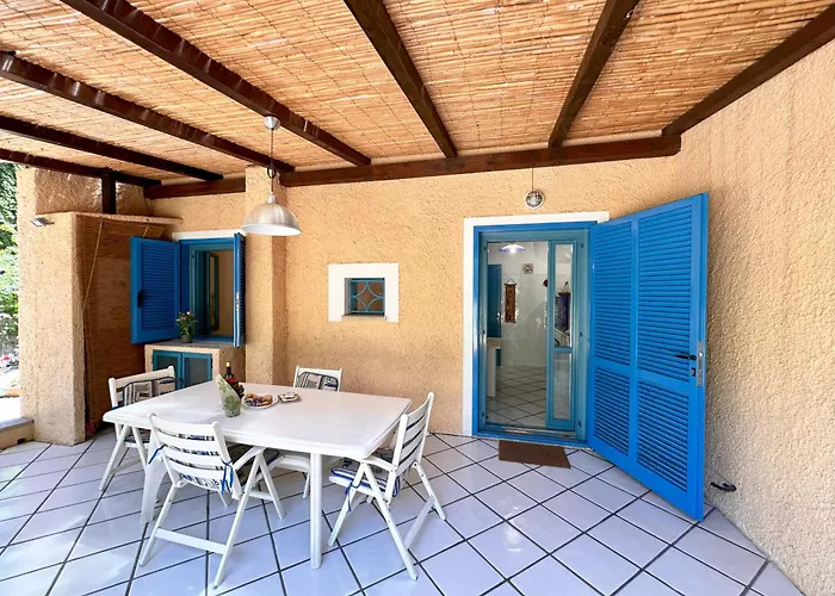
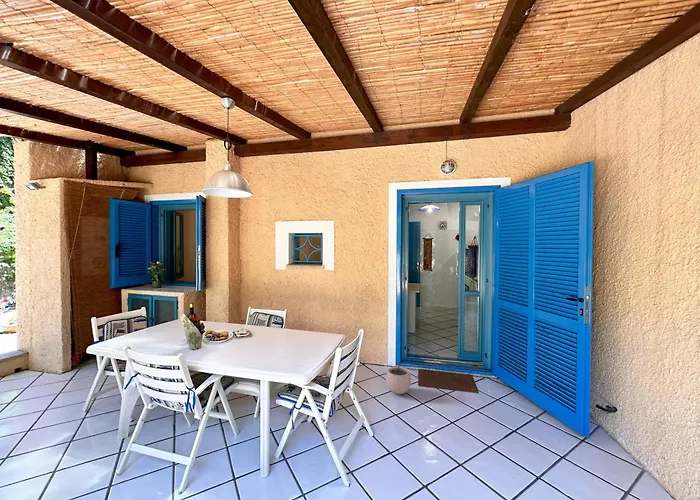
+ plant pot (398, 376)
